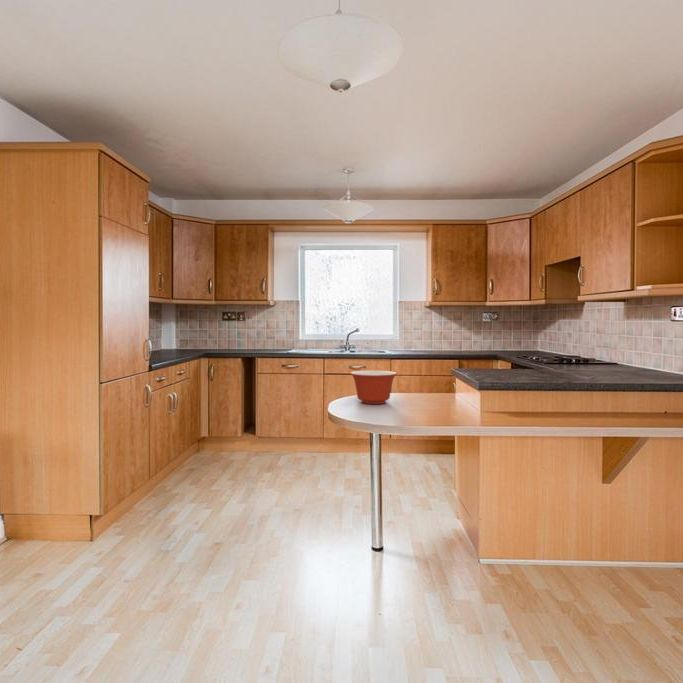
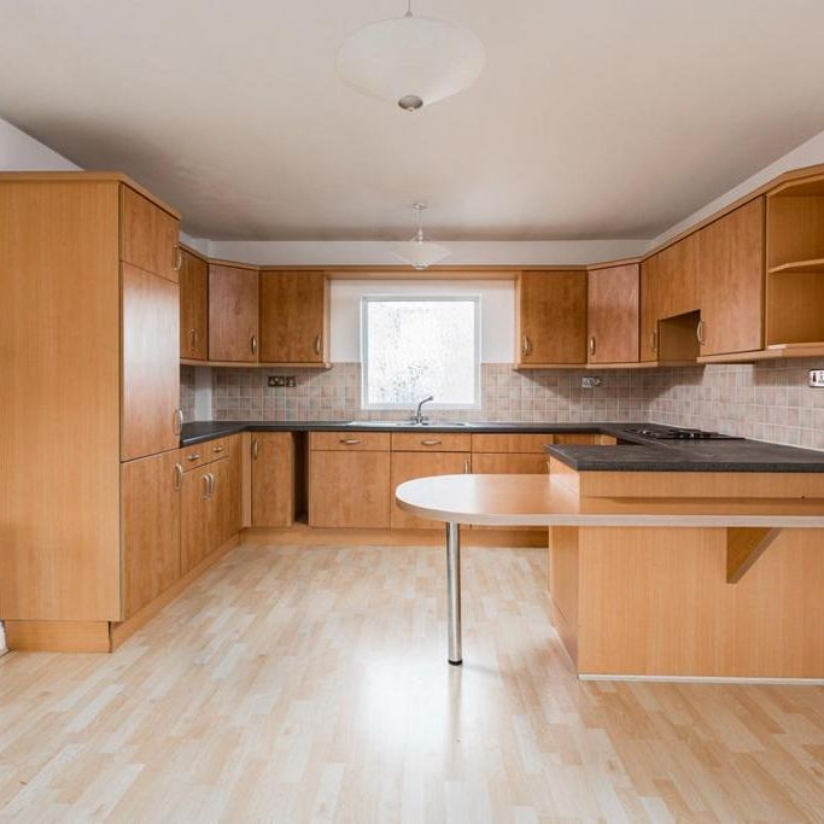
- mixing bowl (373, 387)
